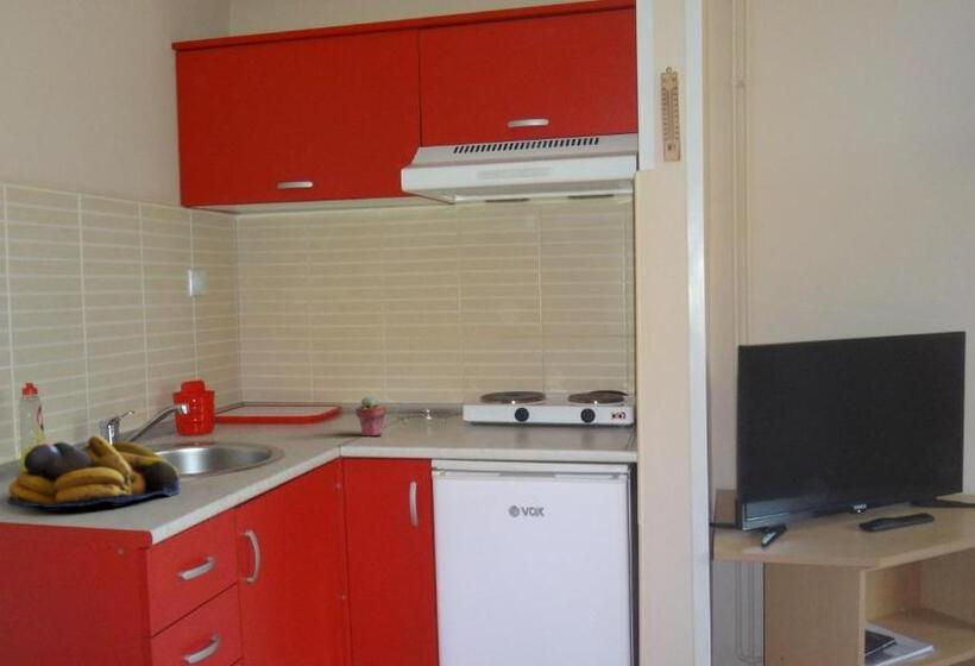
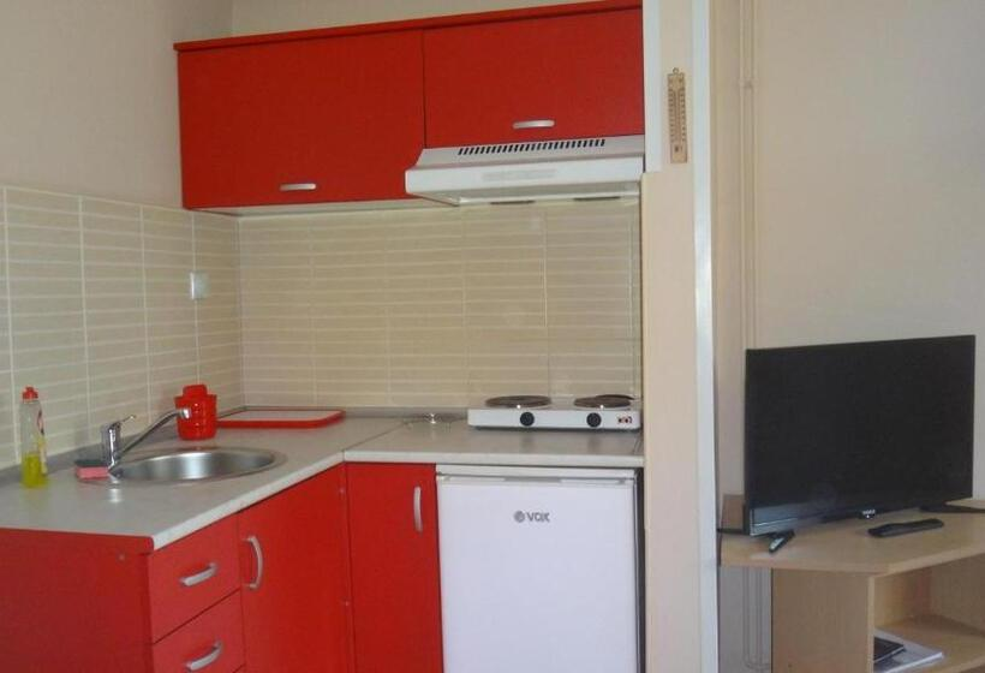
- potted succulent (371, 415)
- fruit bowl (95, 465)
